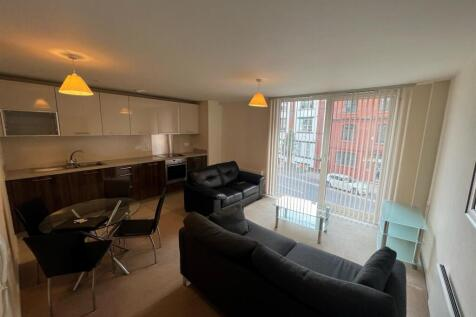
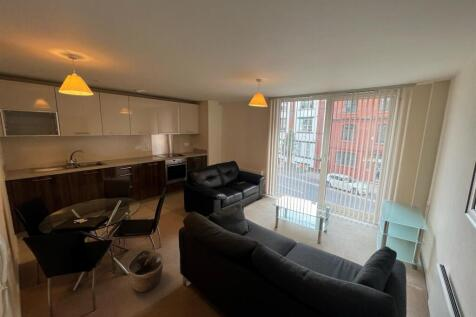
+ basket (146, 271)
